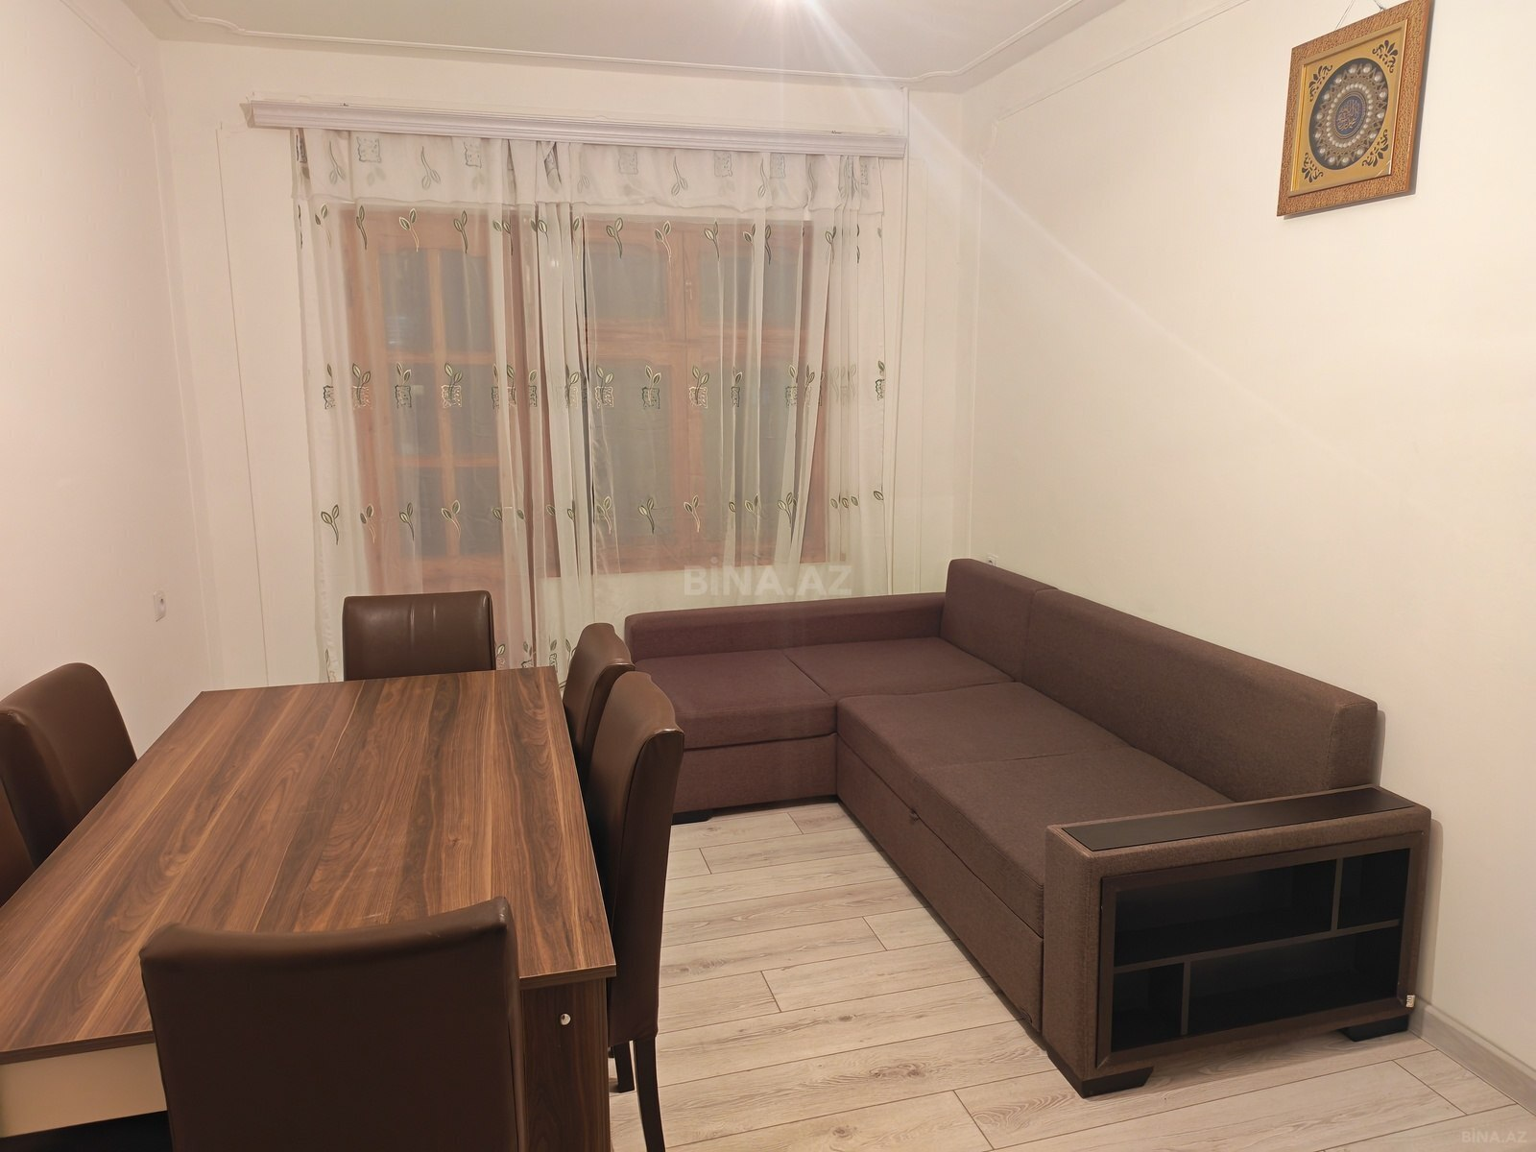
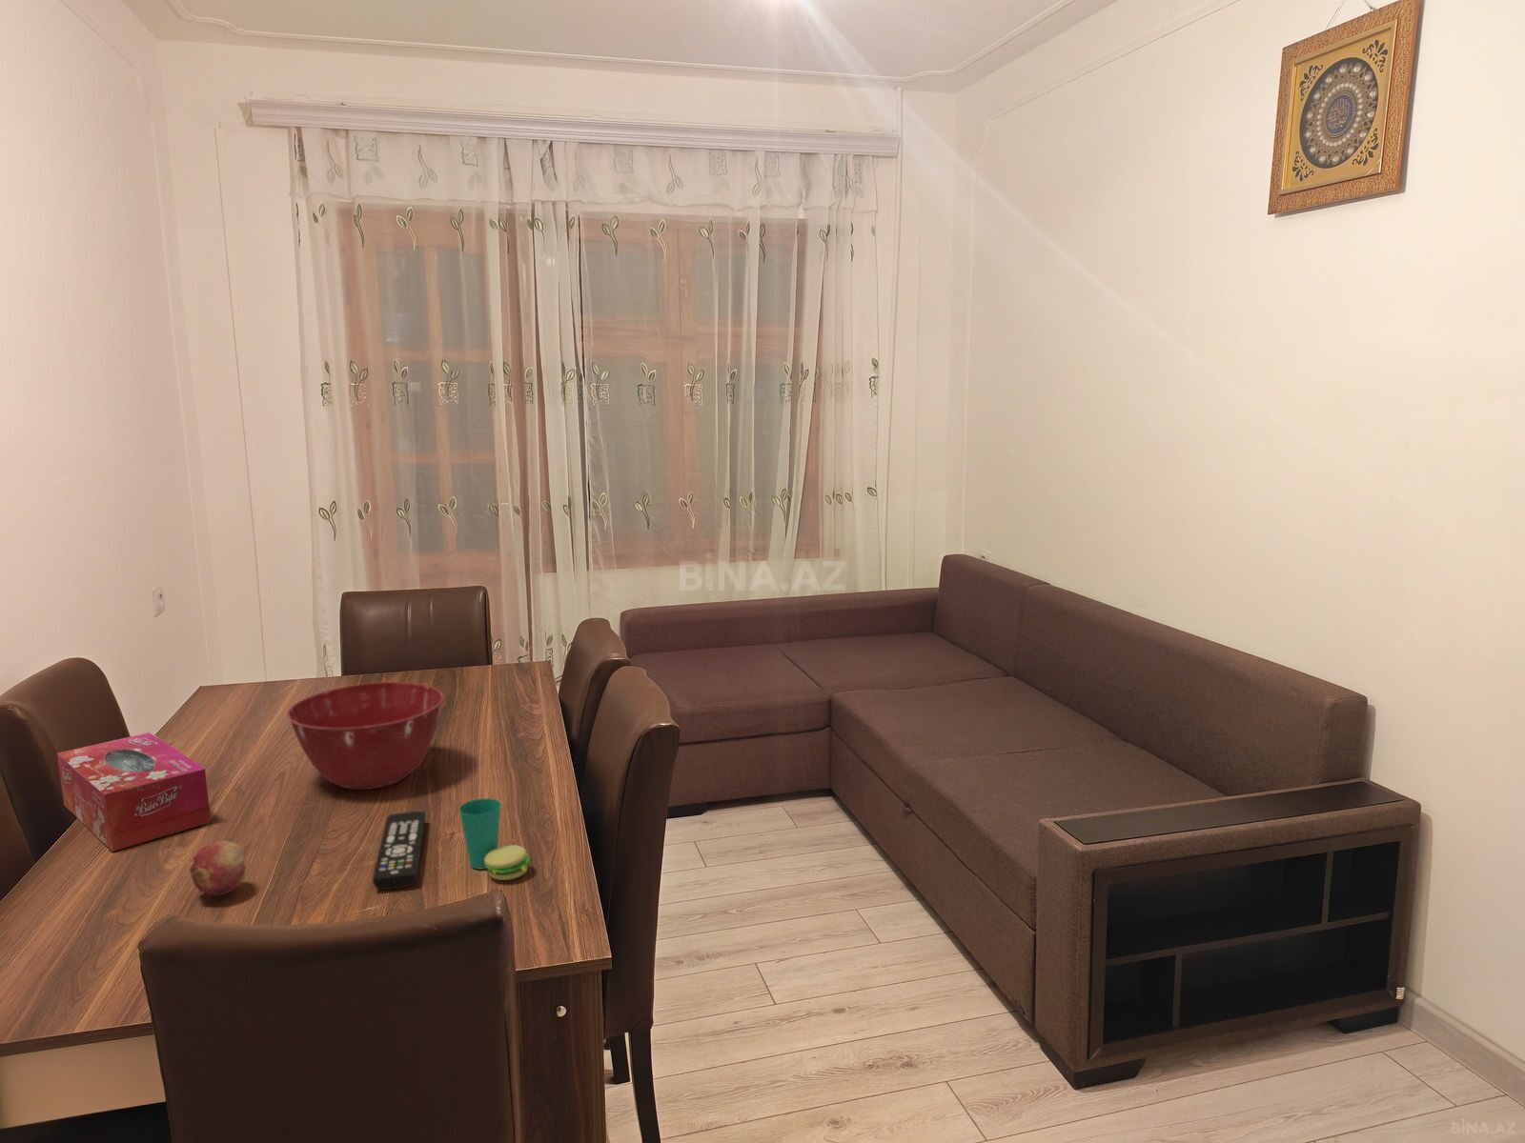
+ cup (494, 839)
+ tissue box (132, 786)
+ mixing bowl (370, 740)
+ fruit (219, 869)
+ remote control (400, 848)
